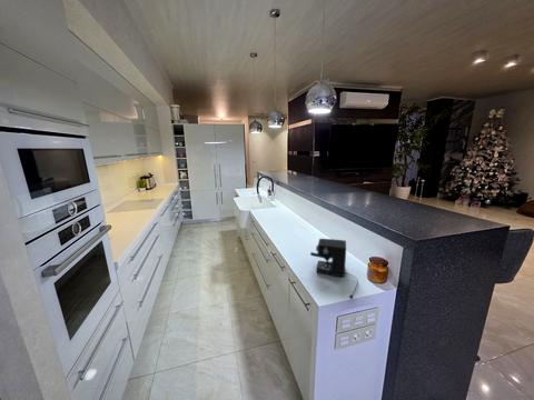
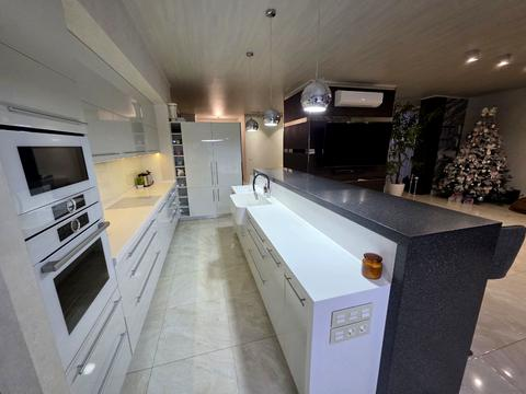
- coffee maker (333, 263)
